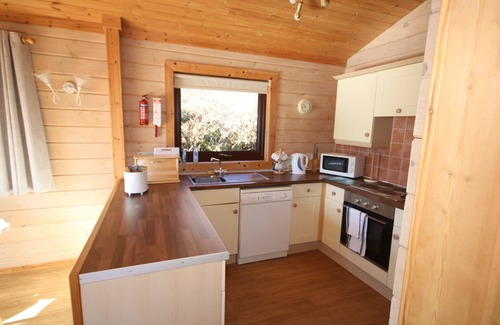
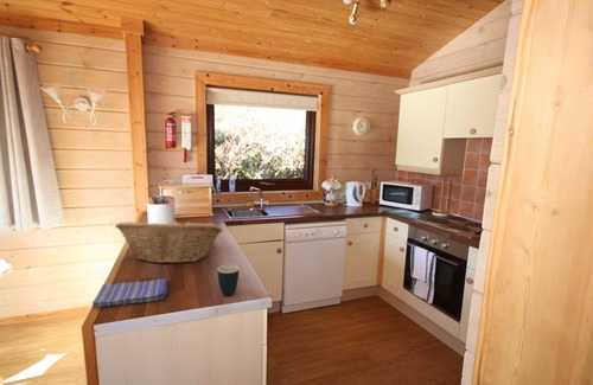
+ fruit basket (171, 235)
+ dish towel (133, 290)
+ mug (228, 278)
